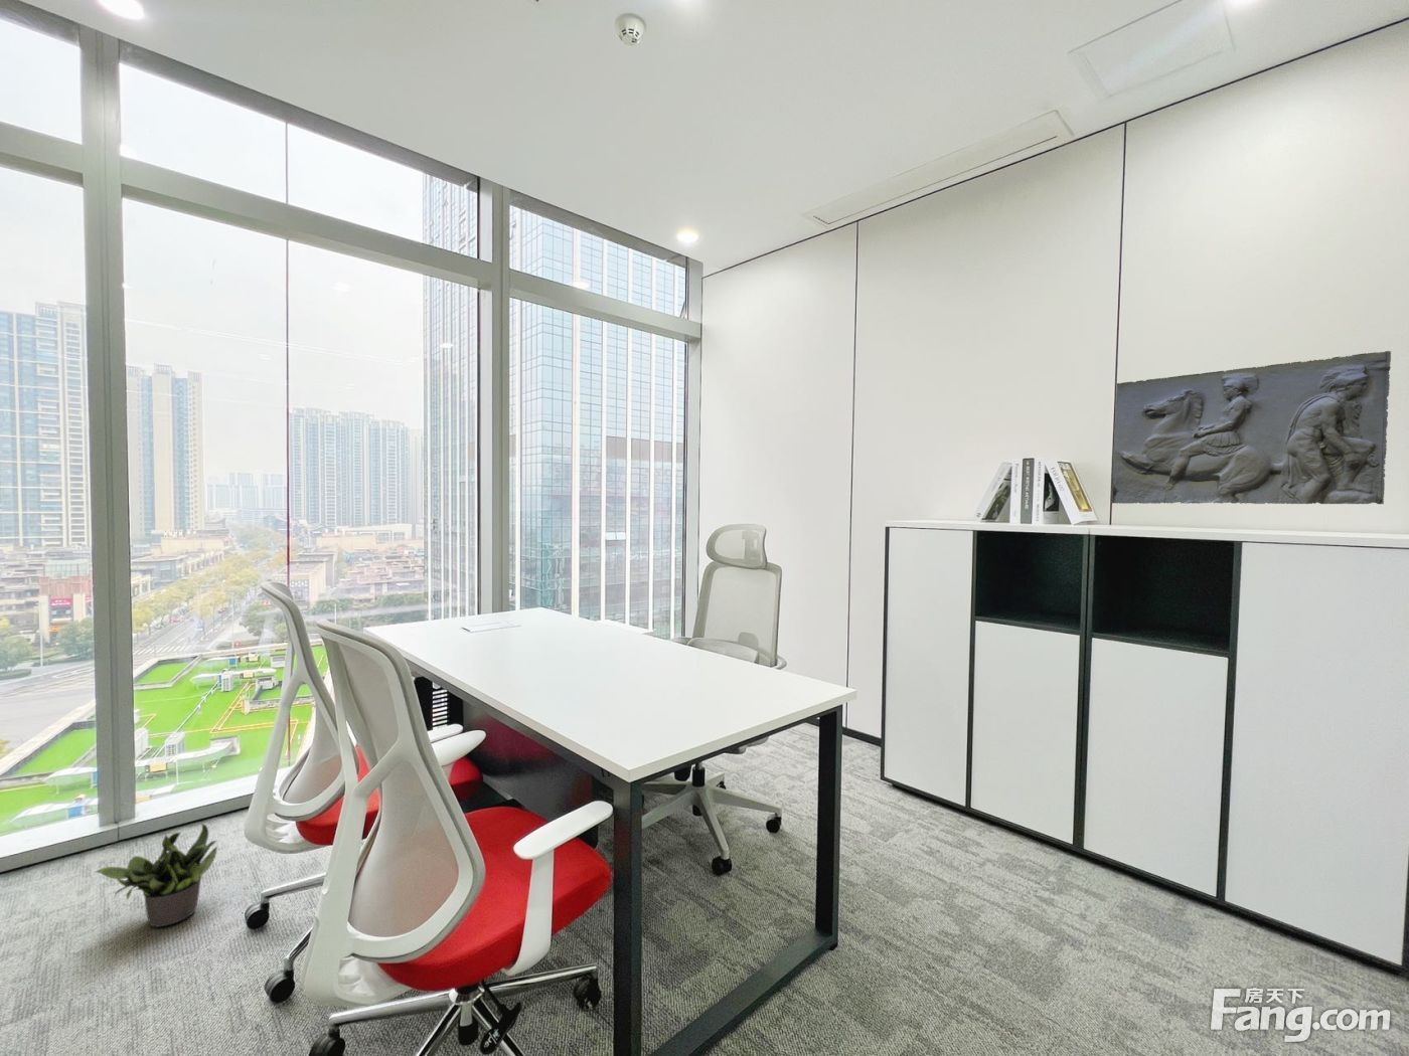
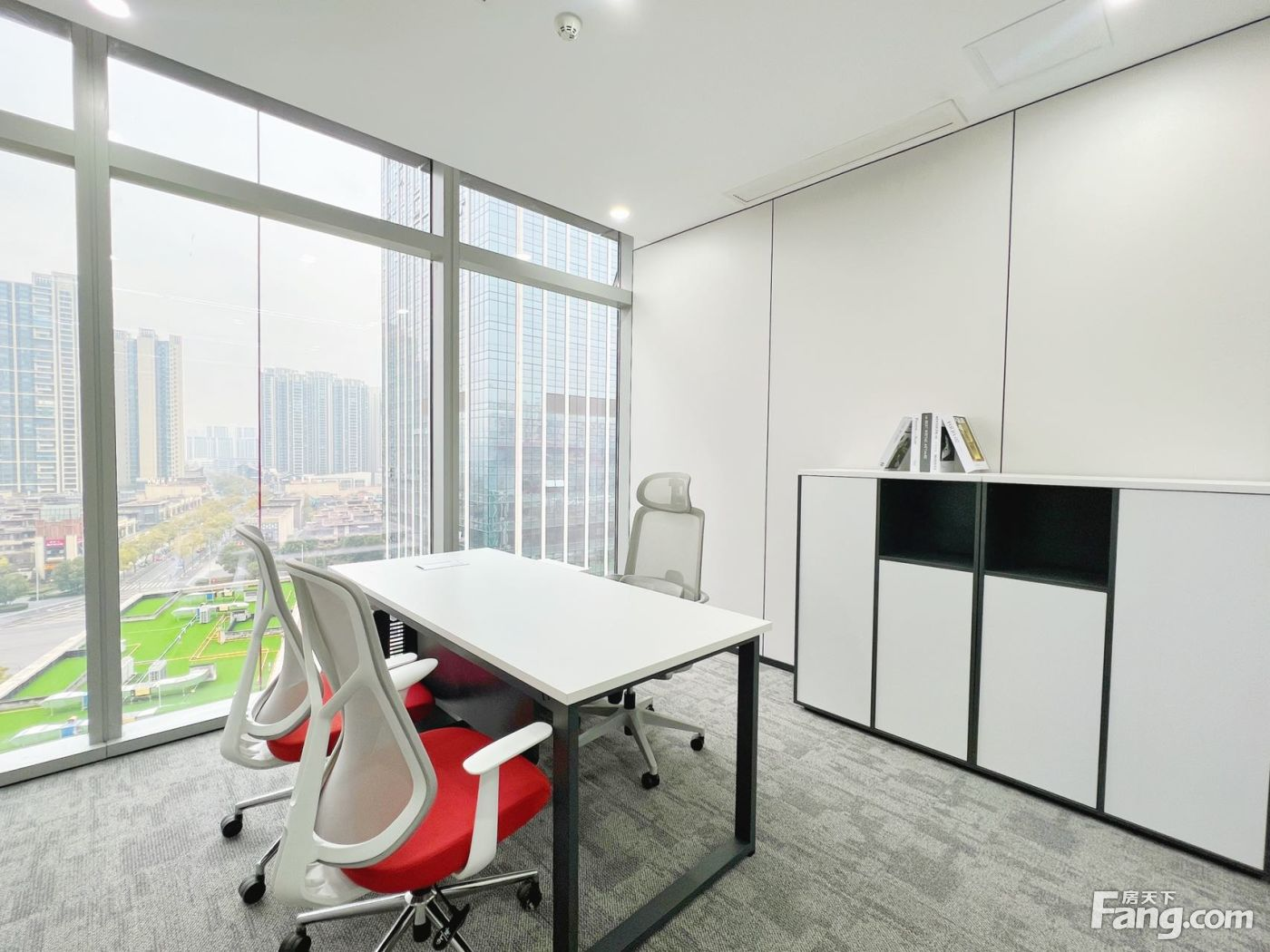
- potted plant (159, 876)
- relief sculpture (1233, 436)
